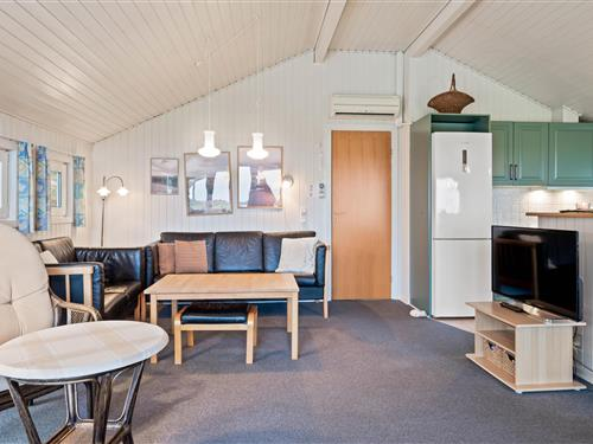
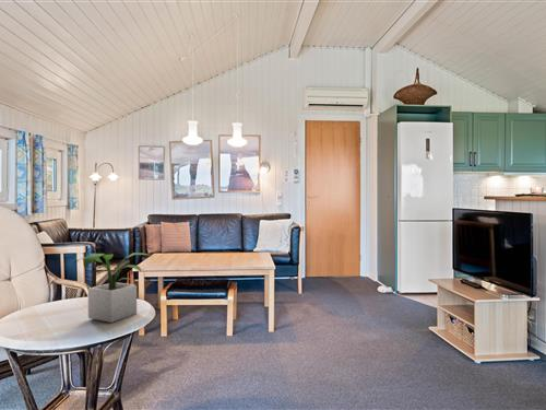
+ potted plant (108, 283)
